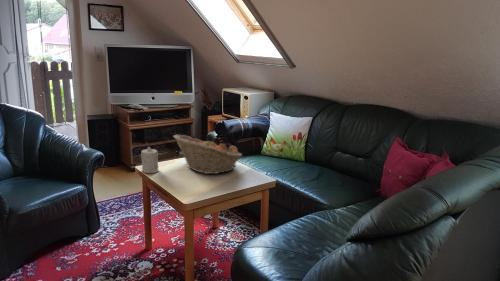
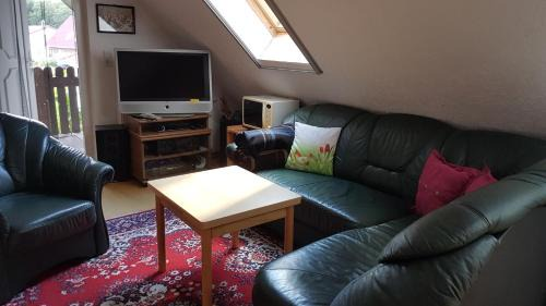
- candle (150, 159)
- fruit basket (207, 151)
